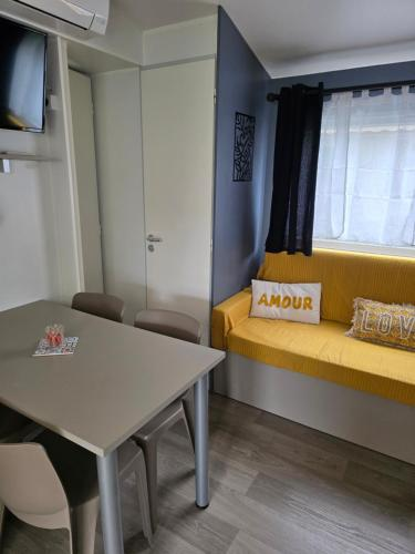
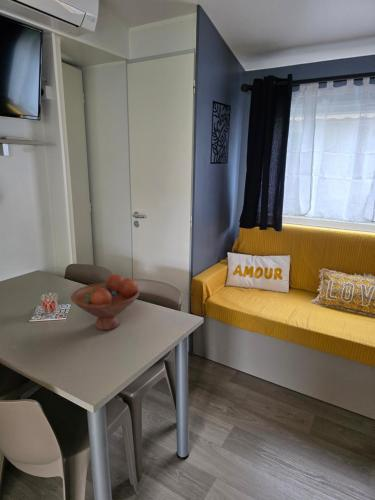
+ fruit bowl (106, 302)
